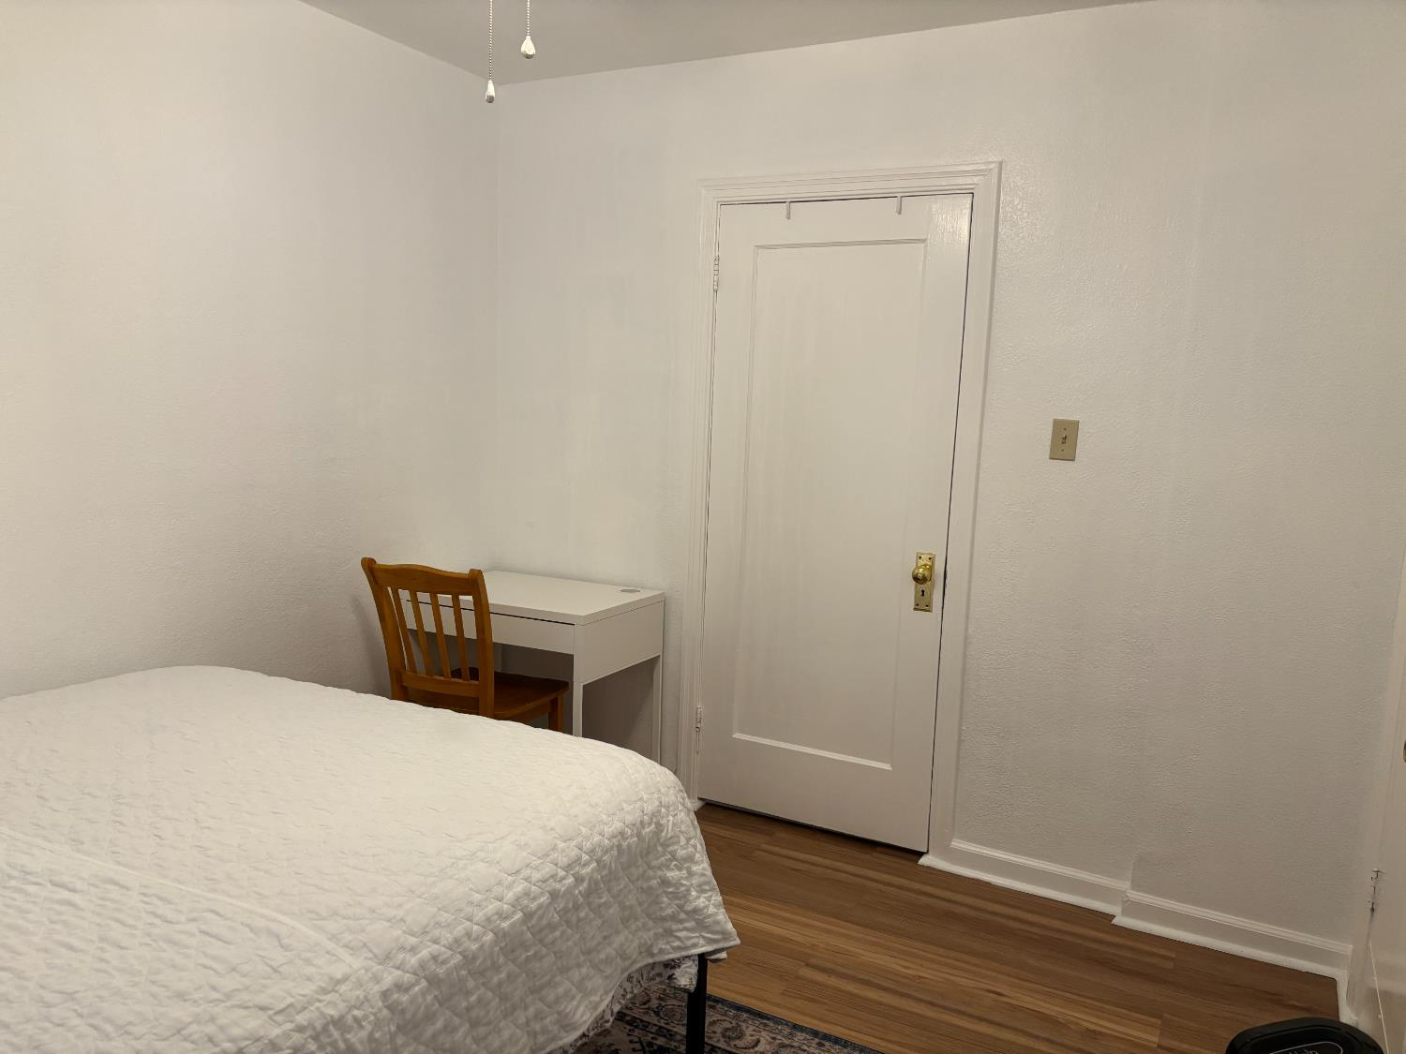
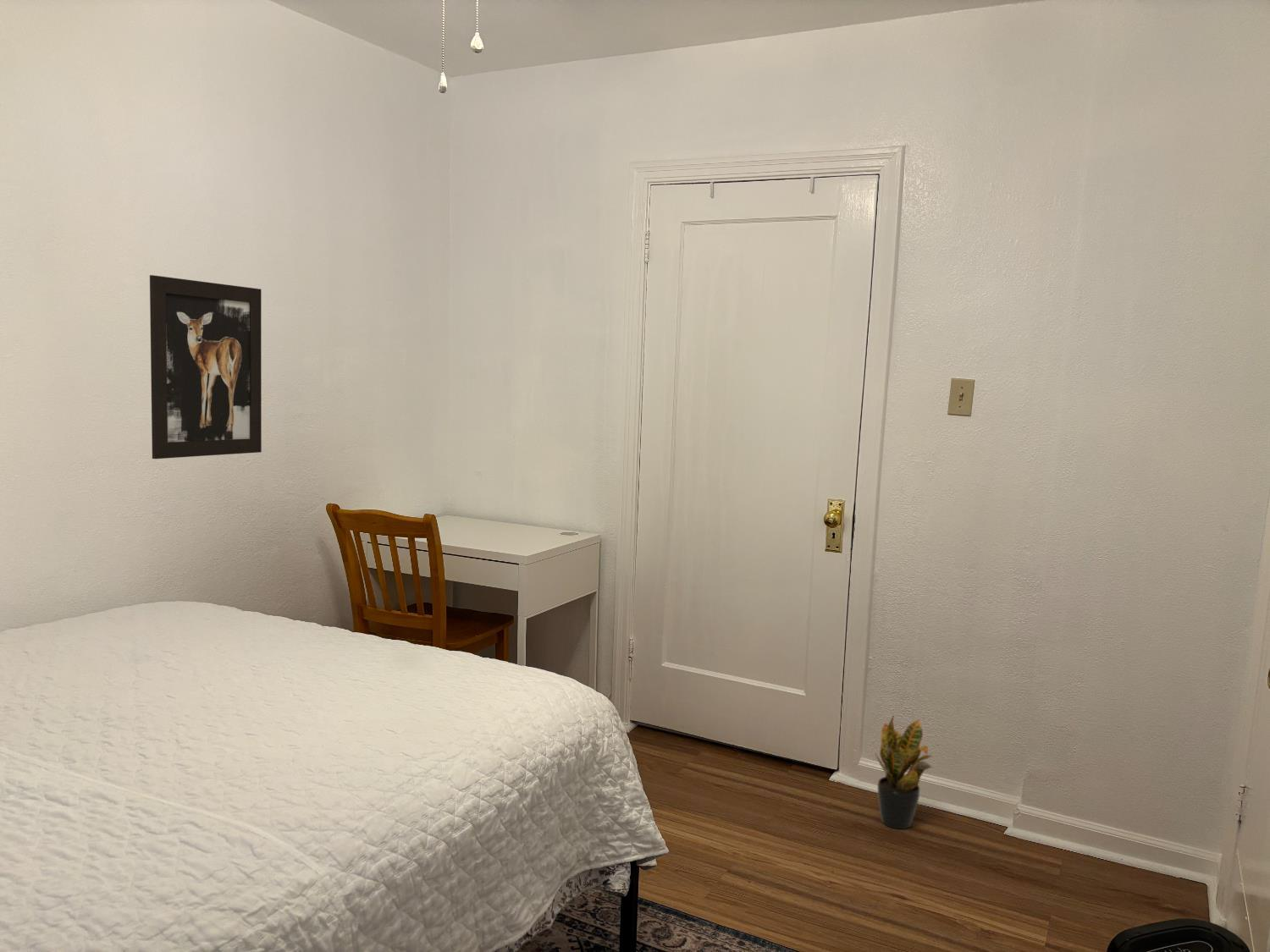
+ wall art (209, 370)
+ potted plant (903, 769)
